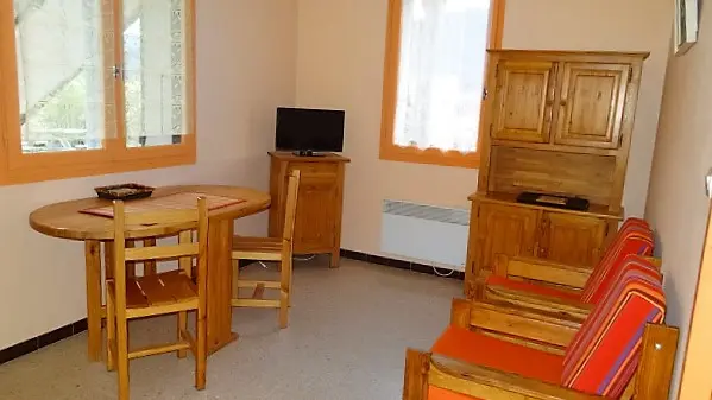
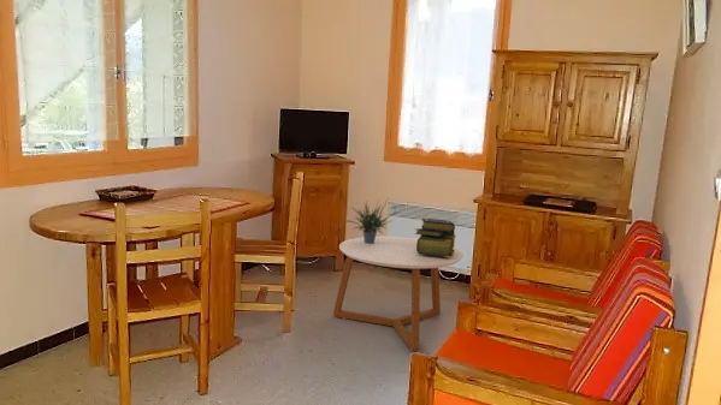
+ stack of books (436, 236)
+ coffee table (412, 287)
+ potted plant (372, 219)
